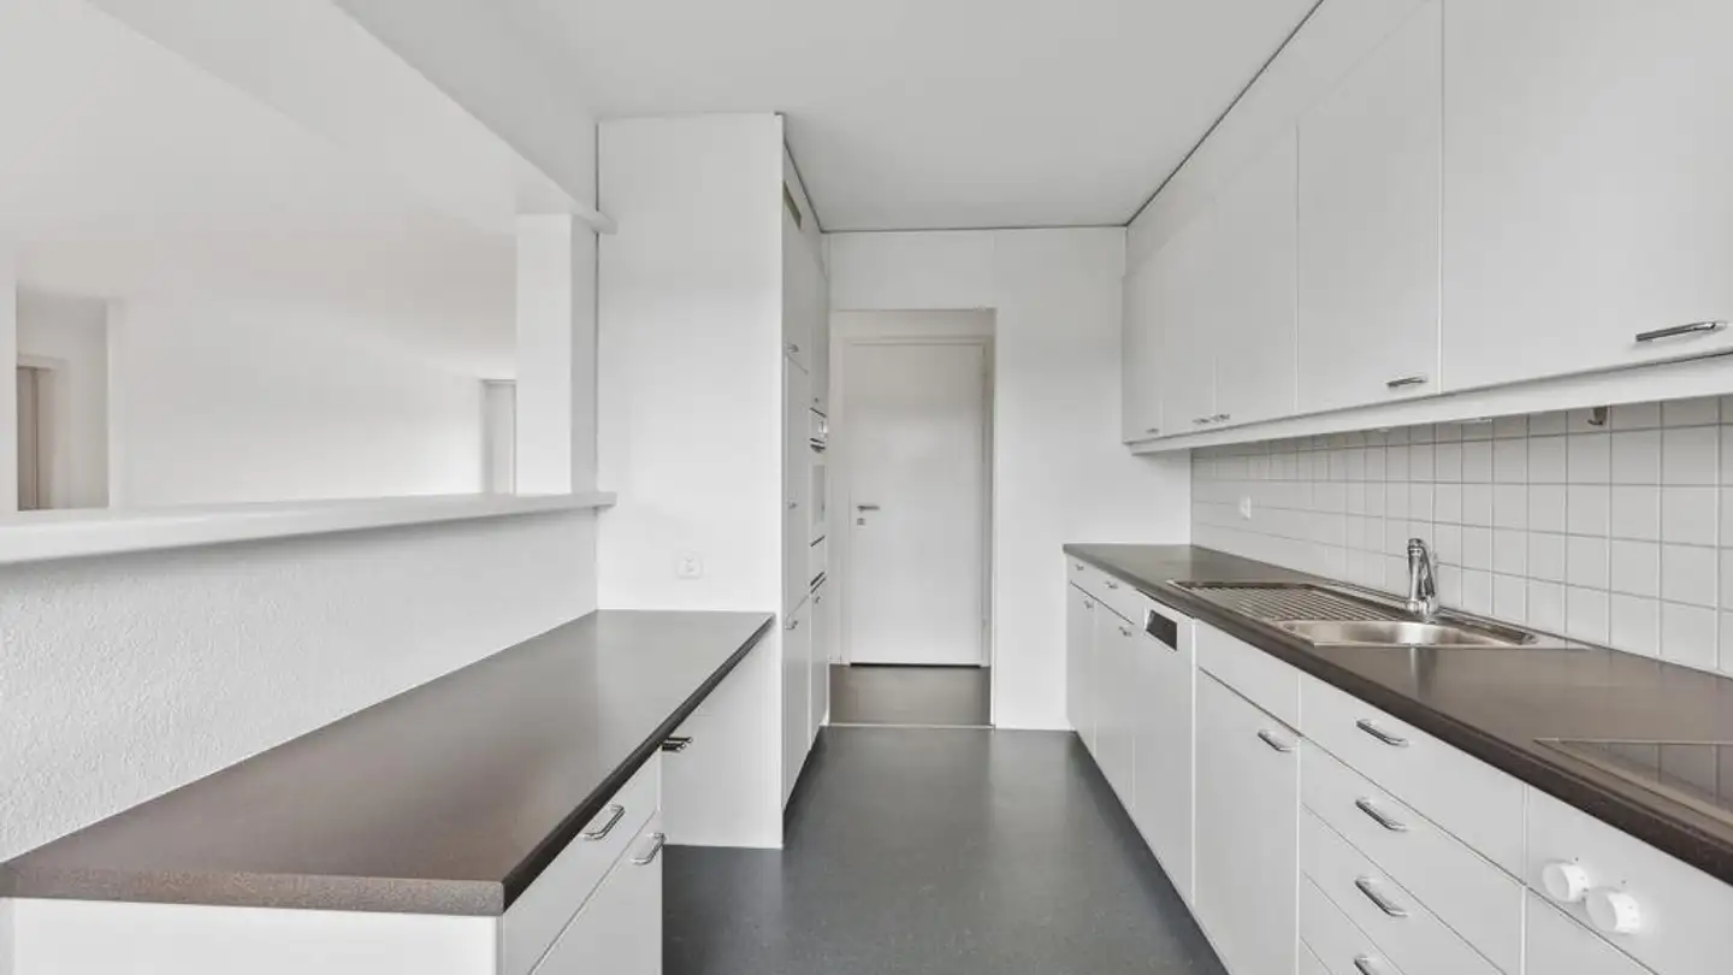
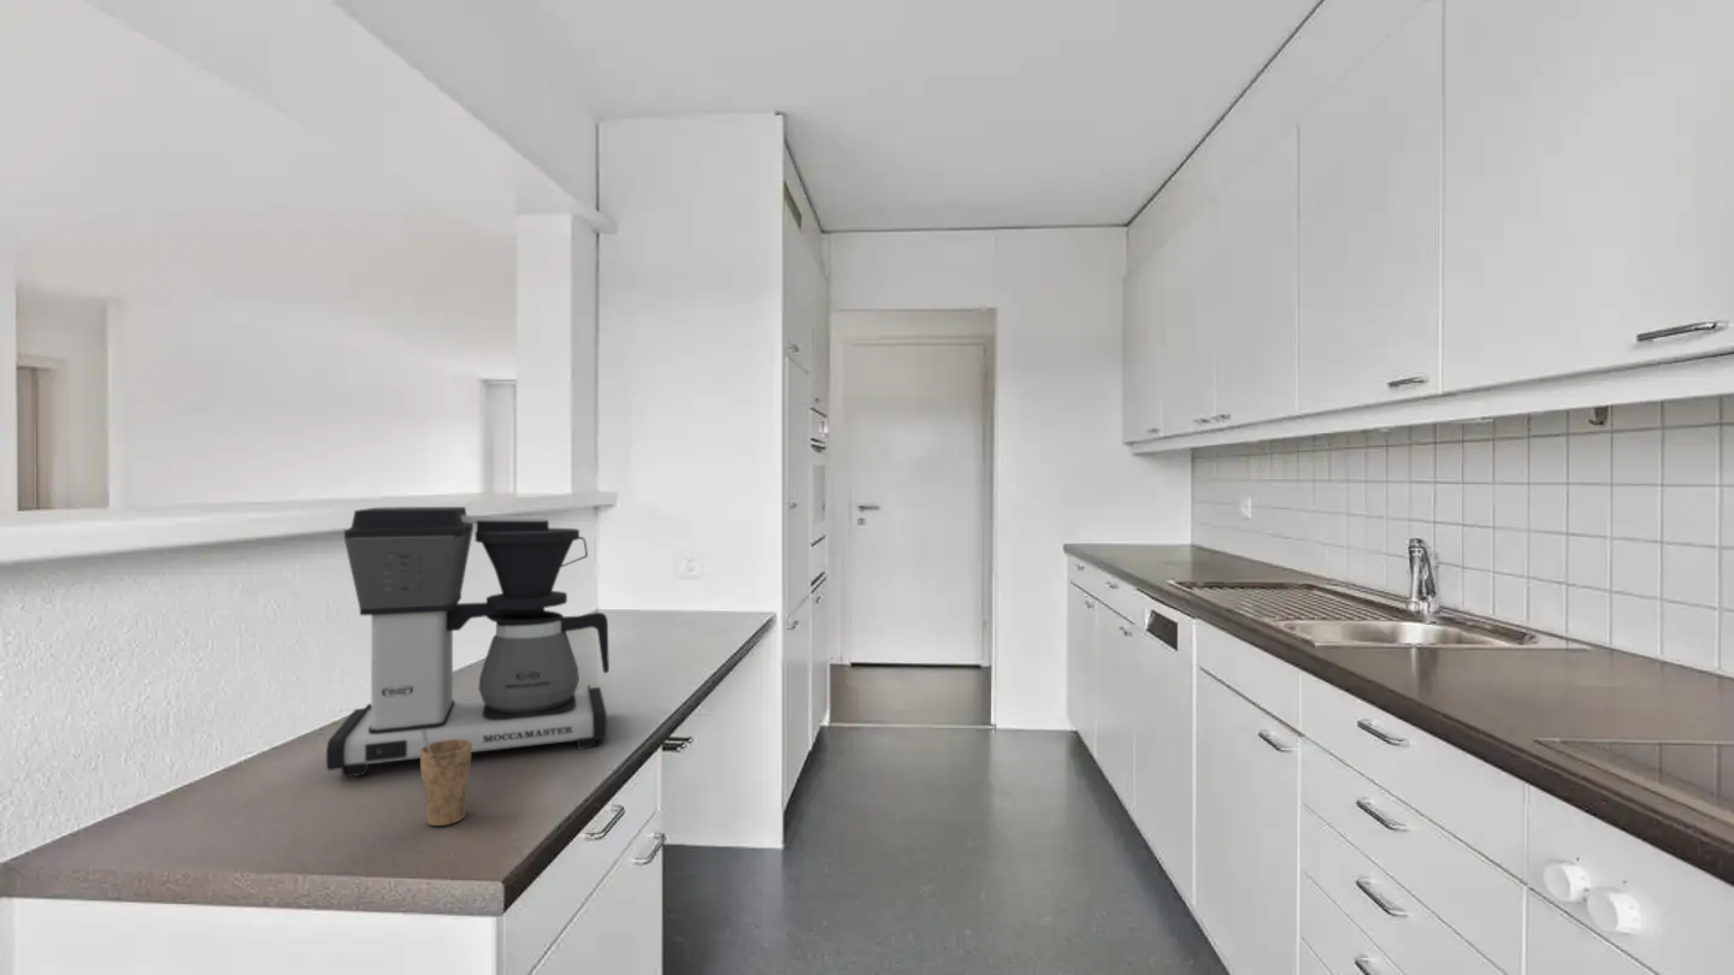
+ coffee maker (489, 619)
+ cup (446, 773)
